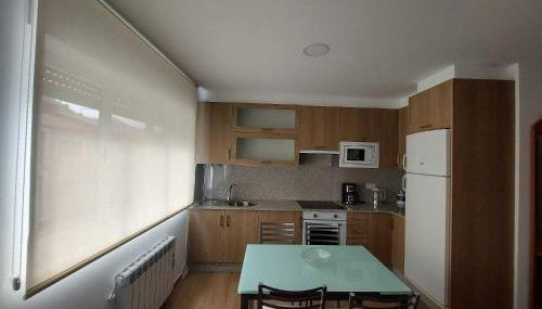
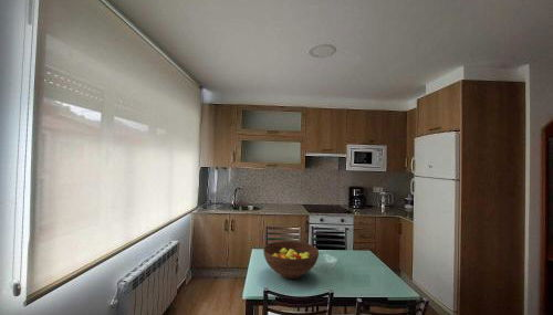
+ fruit bowl (290, 262)
